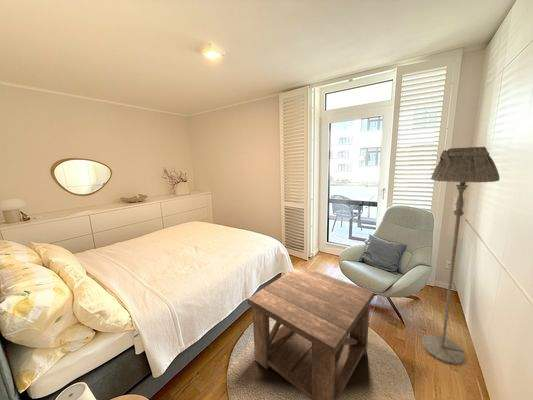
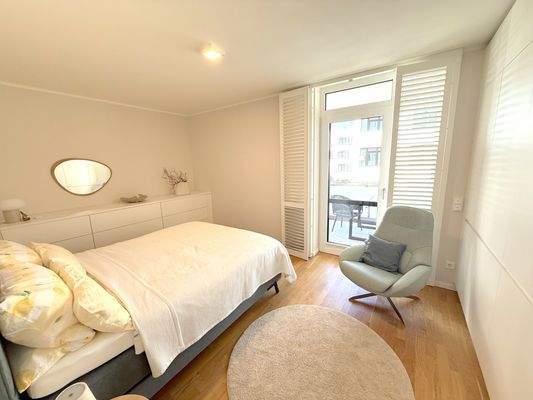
- side table (311, 325)
- floor lamp (453, 256)
